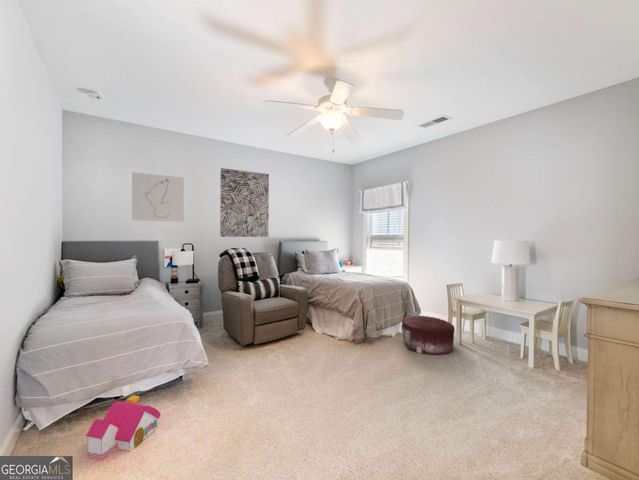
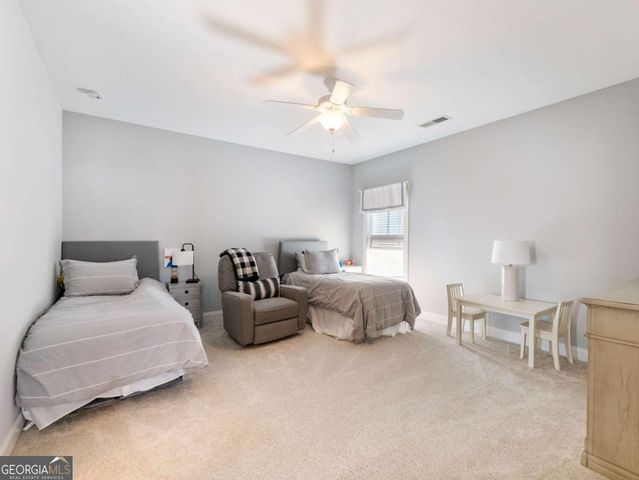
- toy house (124, 424)
- wall art (158, 198)
- wall art (245, 204)
- pouf (426, 332)
